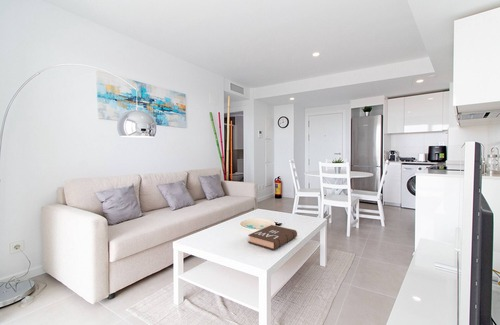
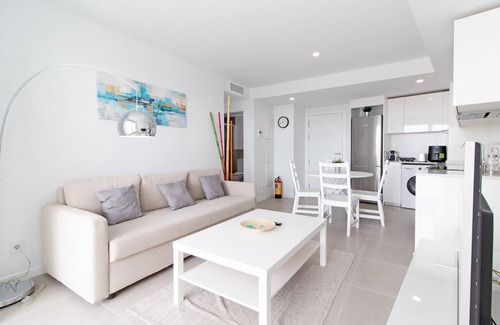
- book (273, 236)
